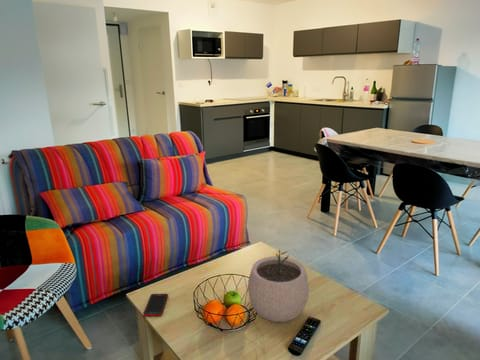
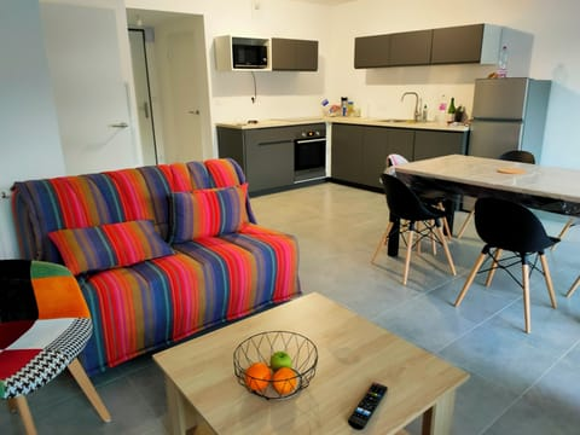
- plant pot (278, 281)
- cell phone (156, 304)
